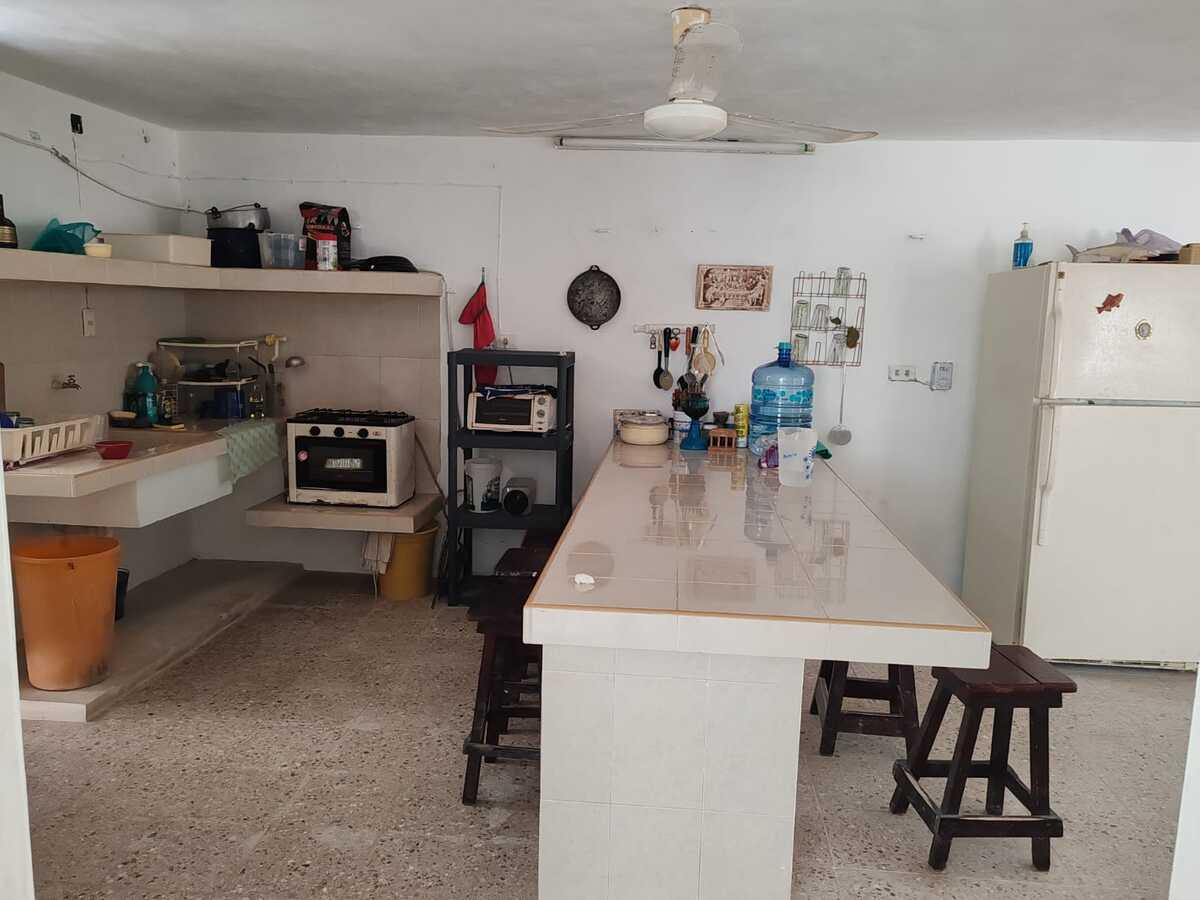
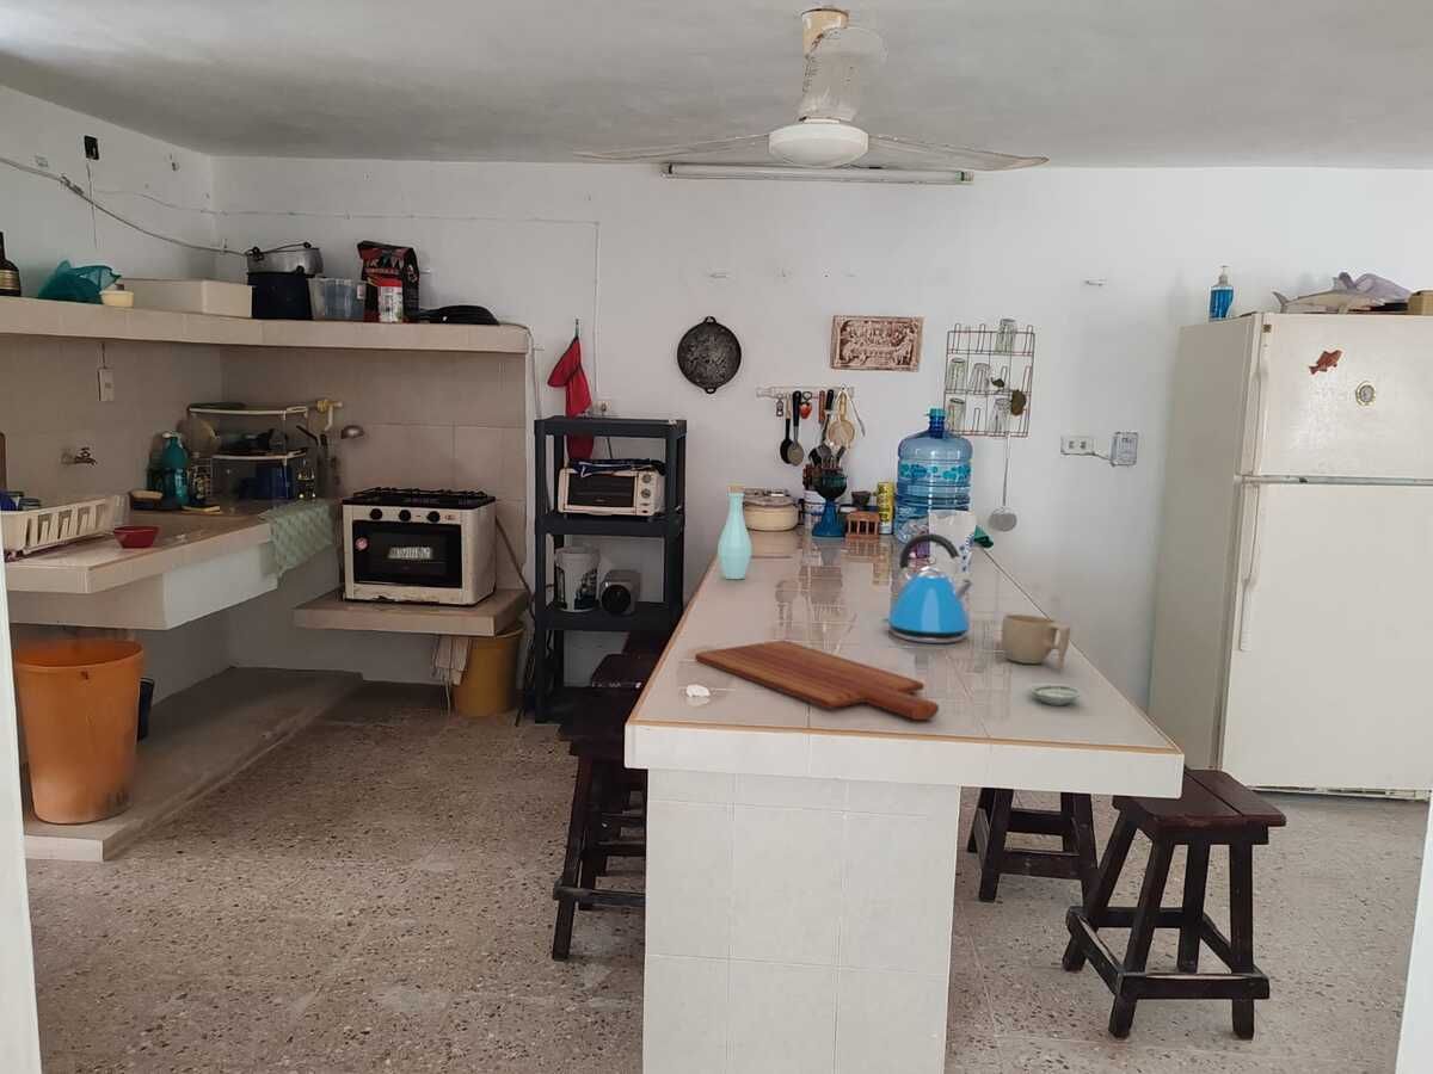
+ bottle (734, 531)
+ cutting board (808, 672)
+ saucer (1053, 695)
+ kettle (927, 584)
+ cup (1035, 642)
